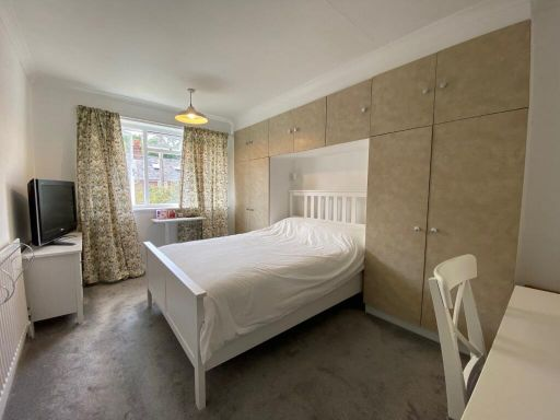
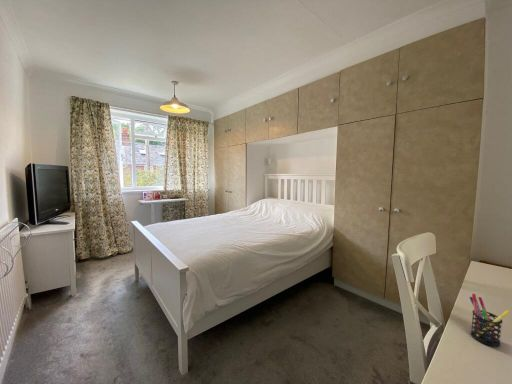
+ pen holder (484, 319)
